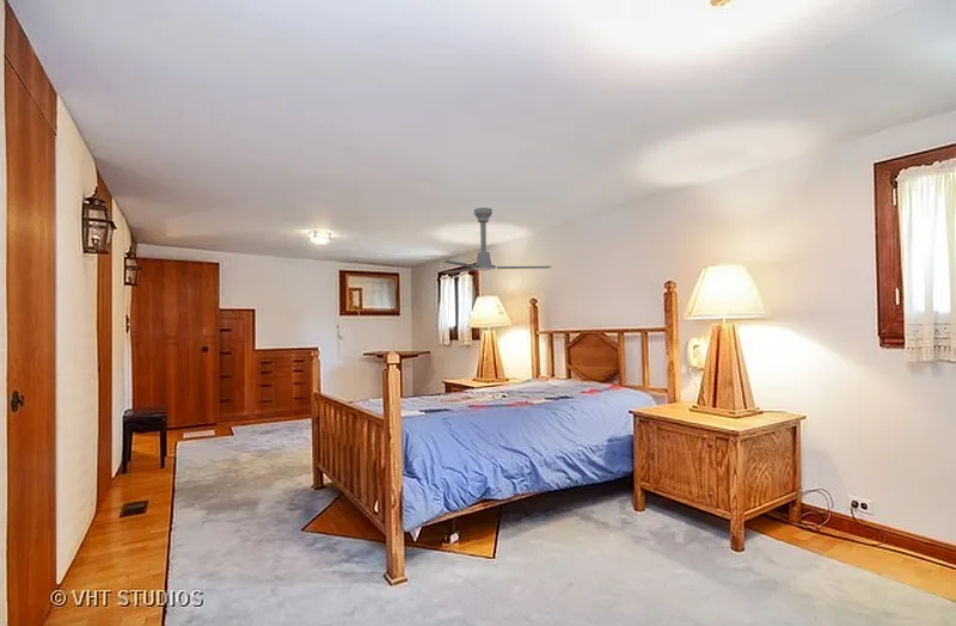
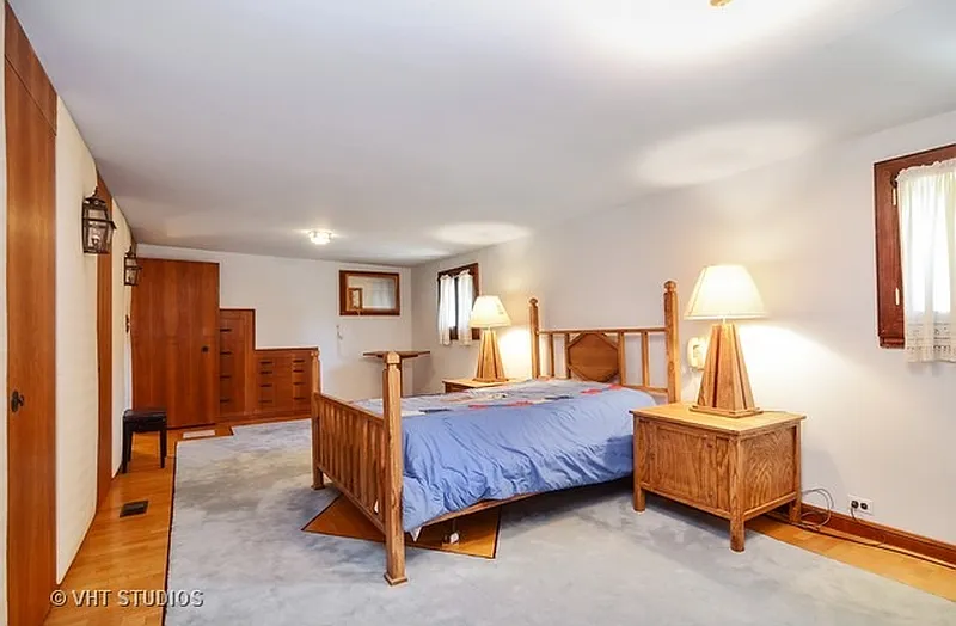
- ceiling fan (485, 239)
